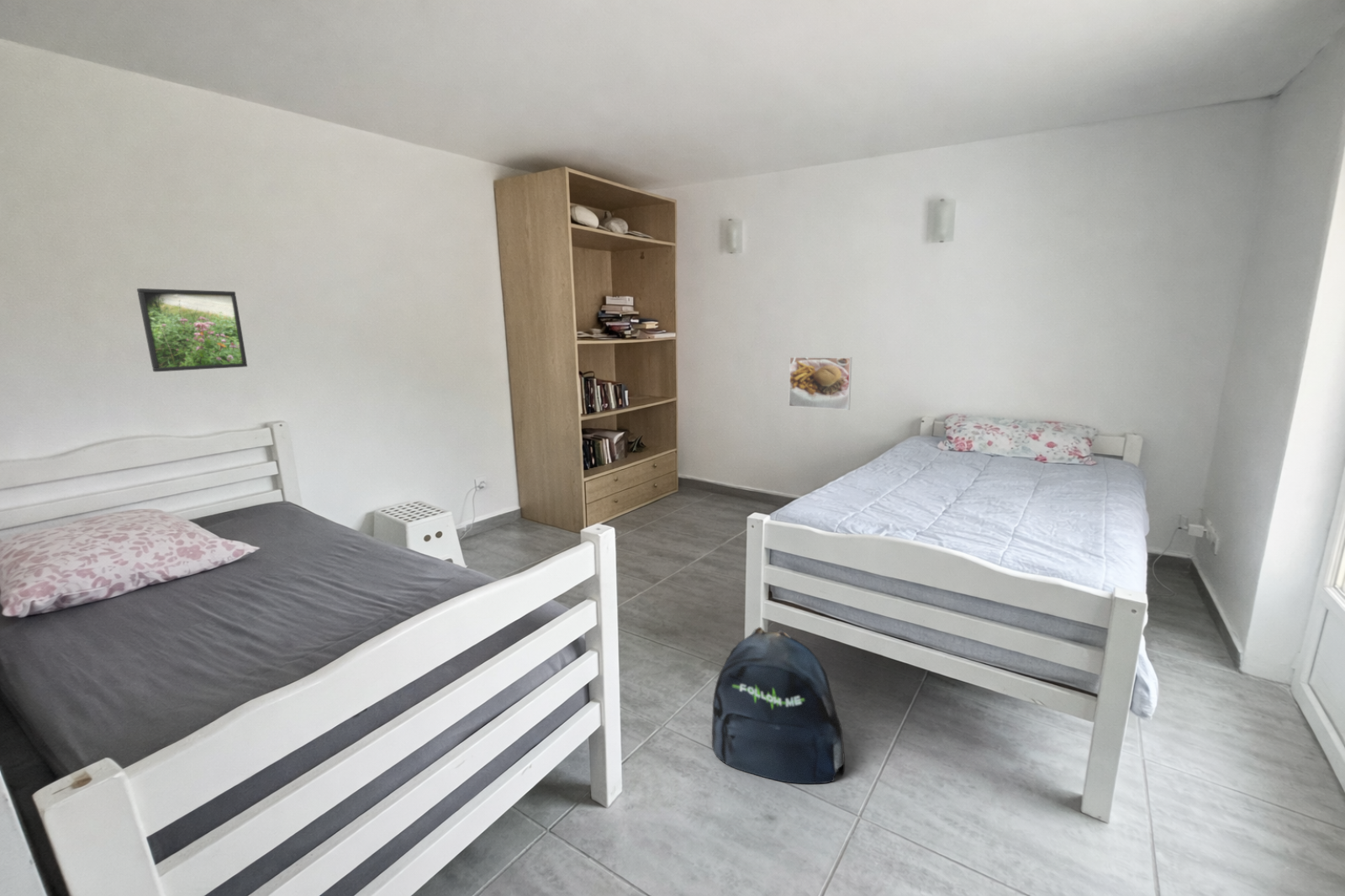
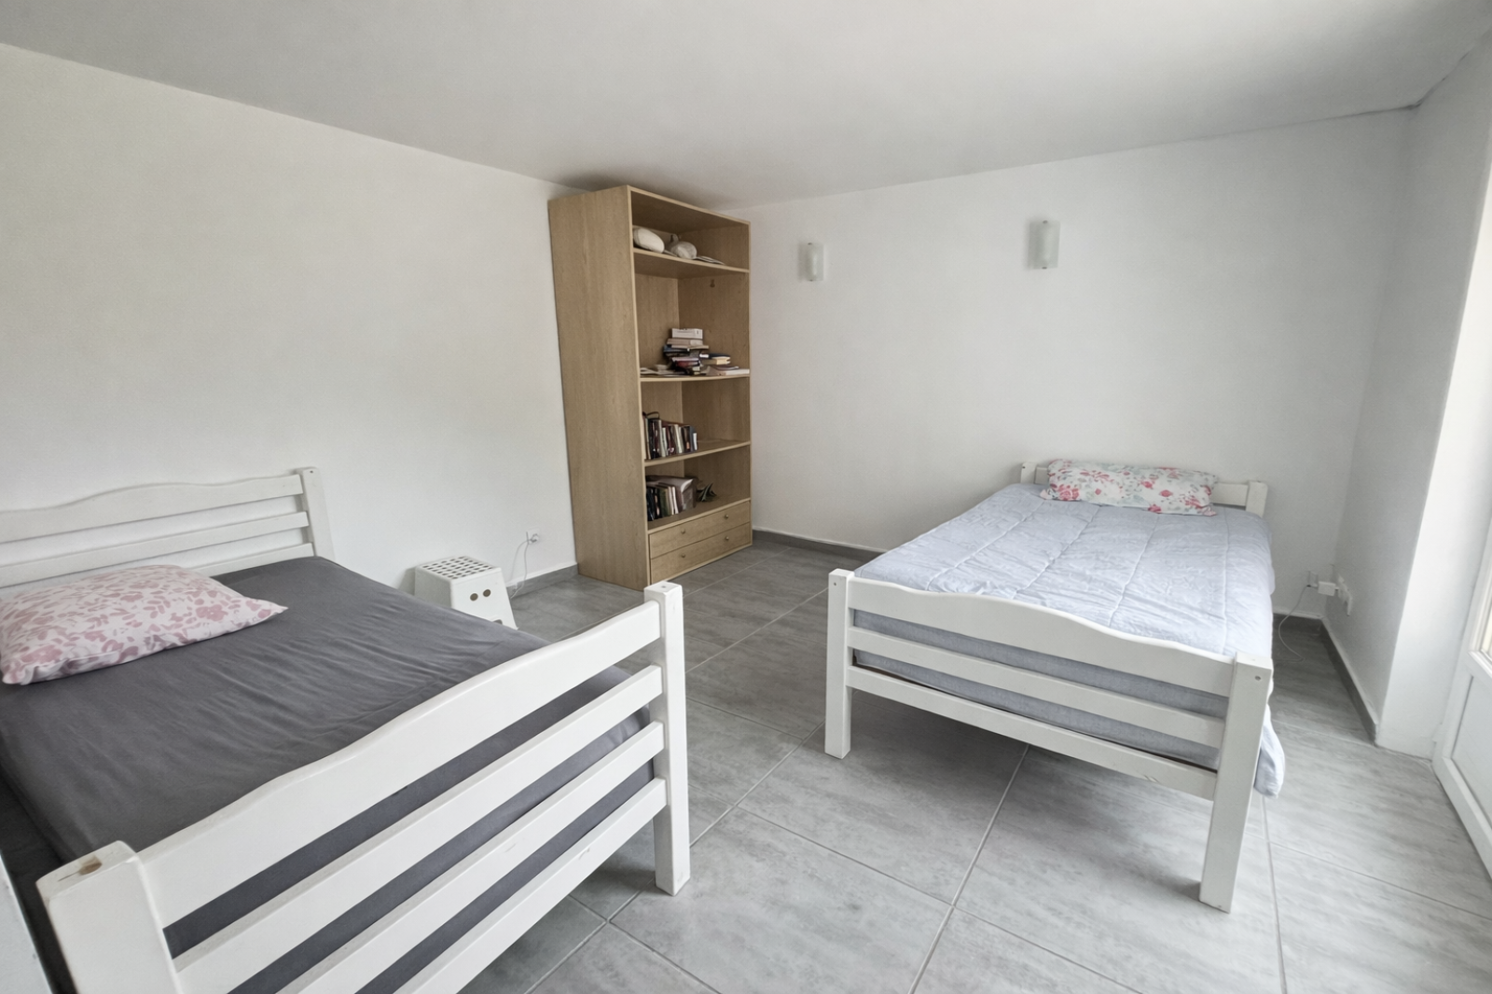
- backpack (778, 695)
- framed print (819, 382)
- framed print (195, 329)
